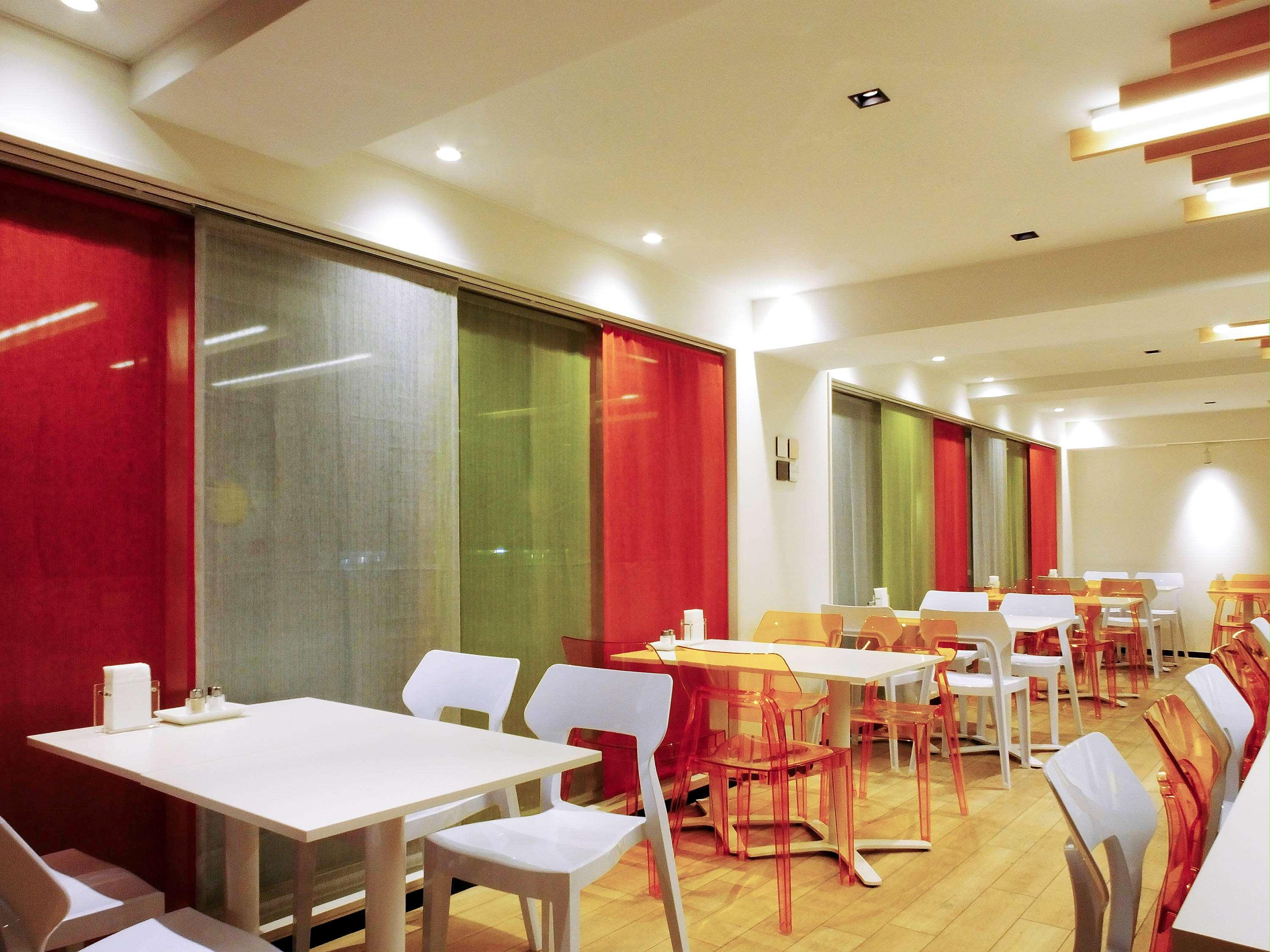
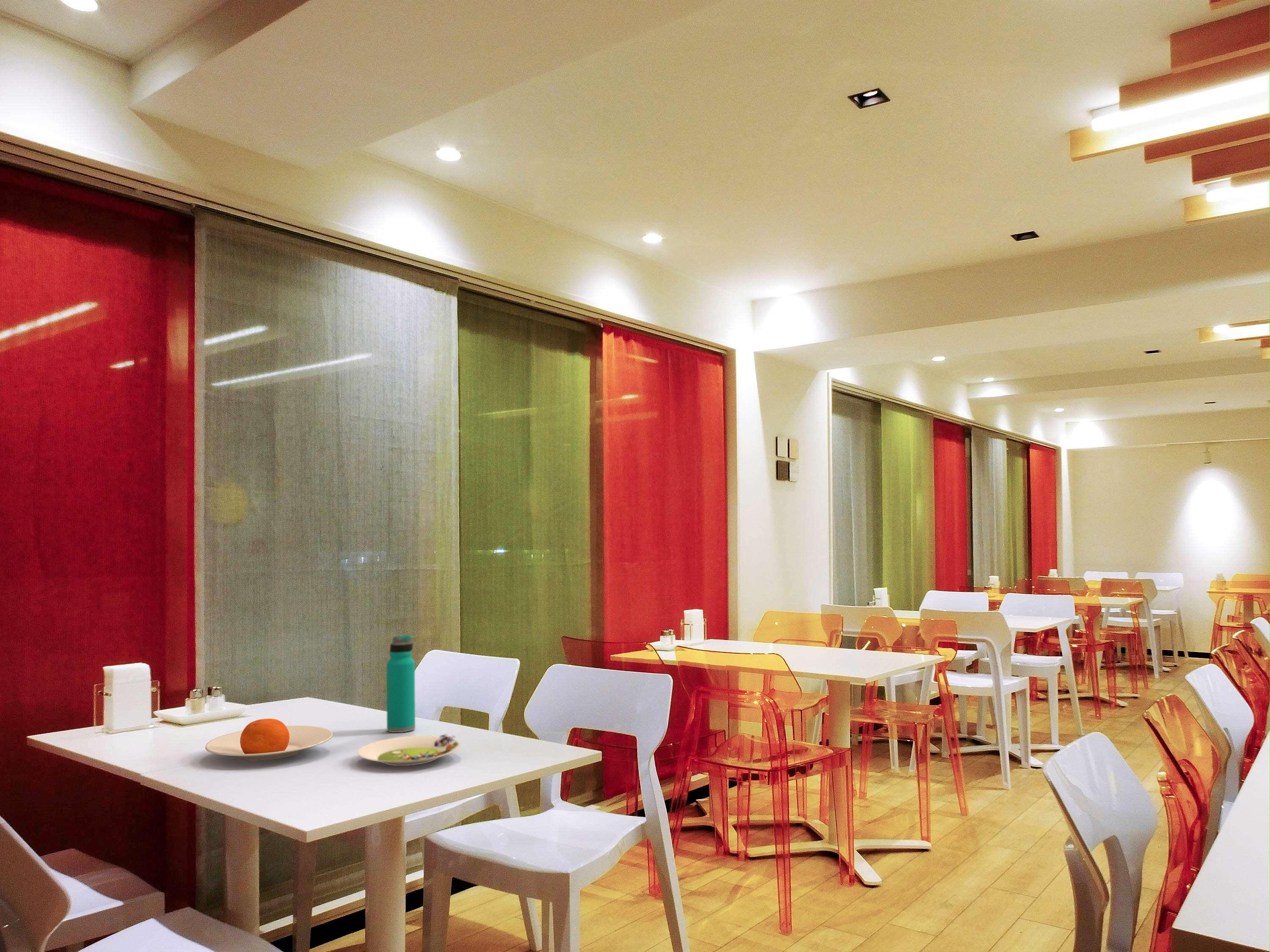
+ plate (271, 735)
+ water bottle (400, 682)
+ salad plate (410, 751)
